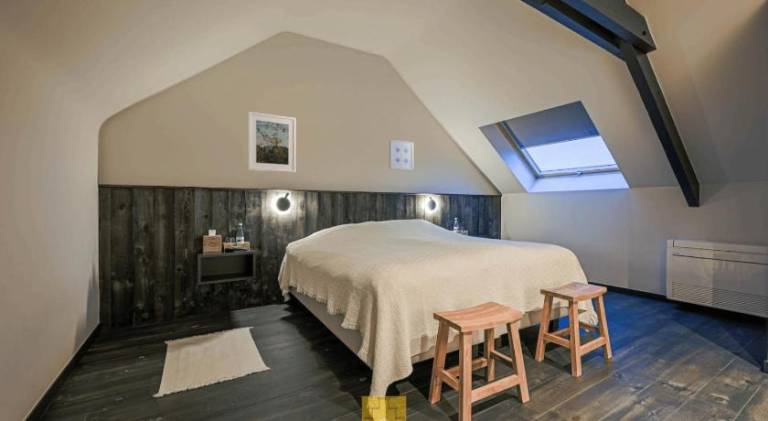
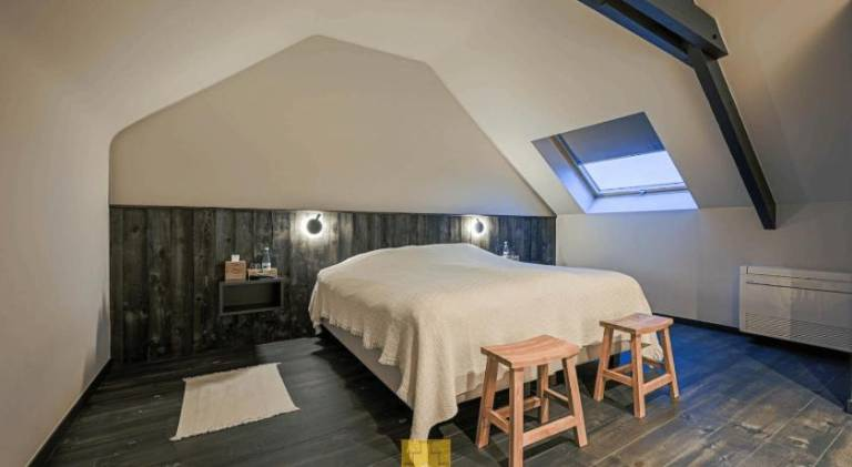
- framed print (272, 143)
- wall art (401, 155)
